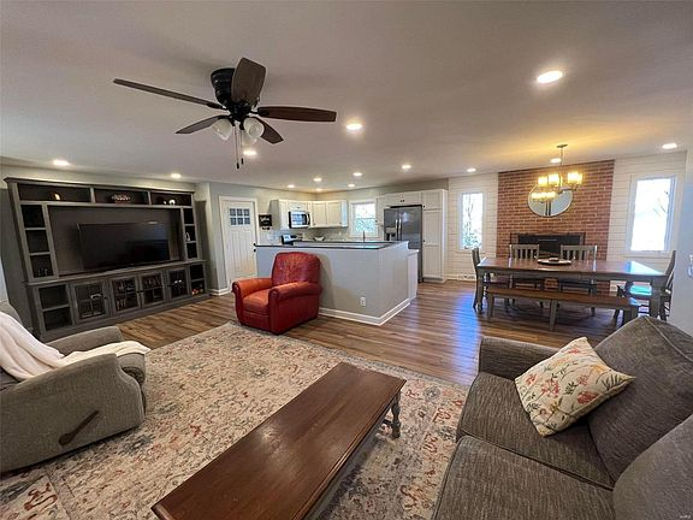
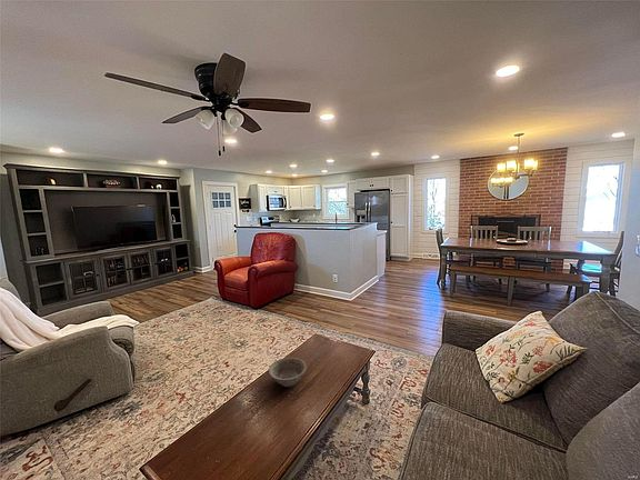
+ decorative bowl (288, 374)
